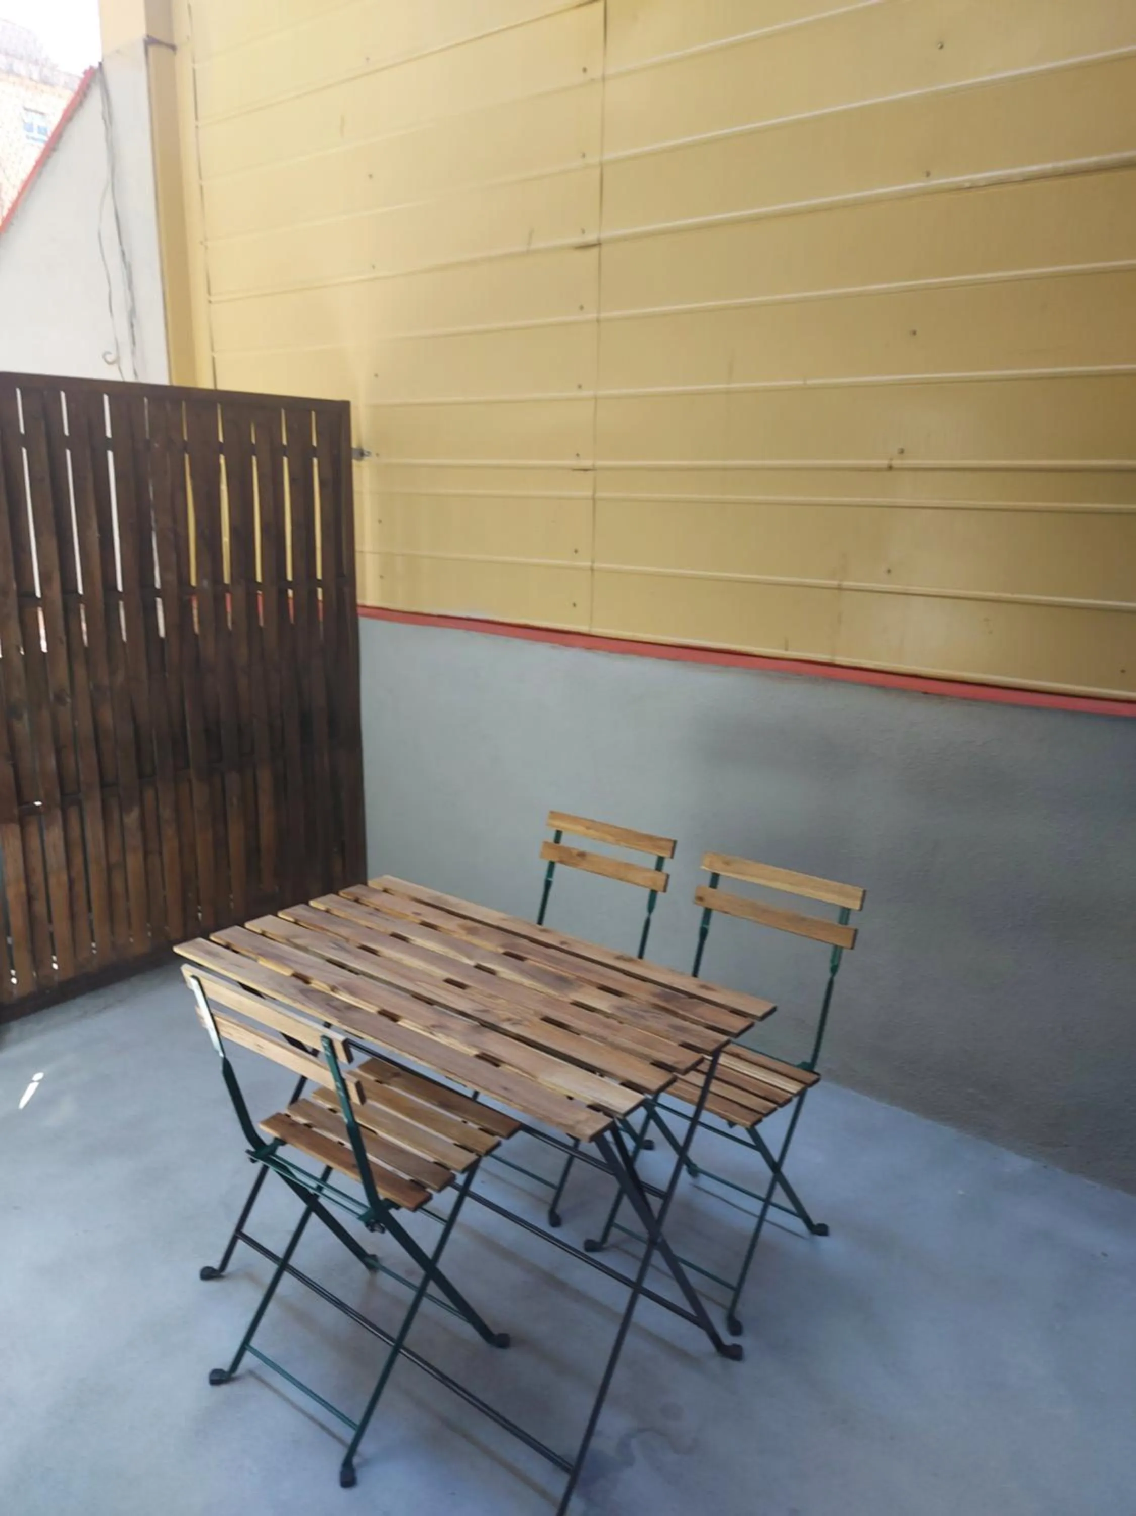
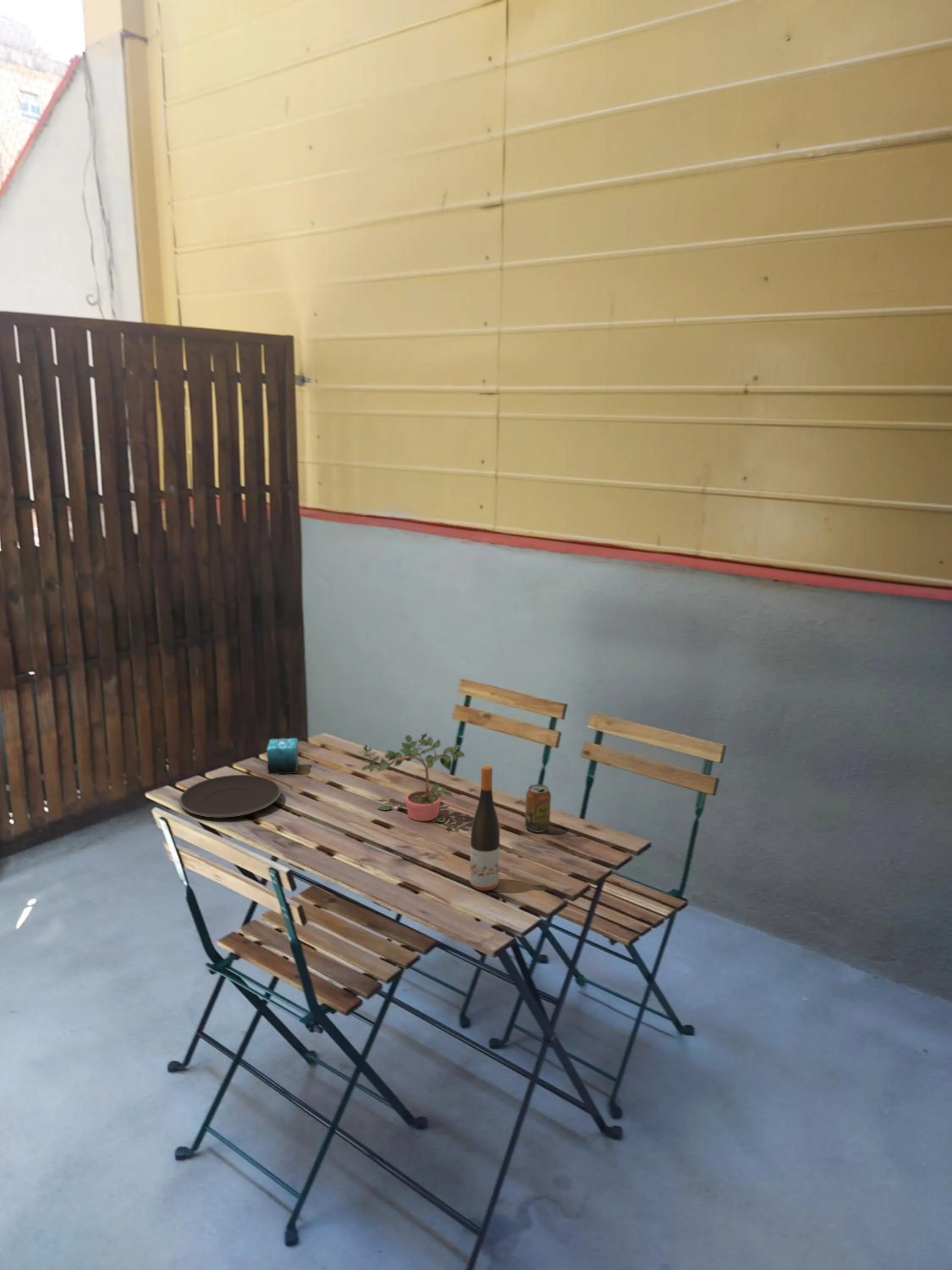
+ beverage can (538, 808)
+ wine bottle (485, 826)
+ potted plant (410, 761)
+ plate (231, 797)
+ candle (283, 751)
